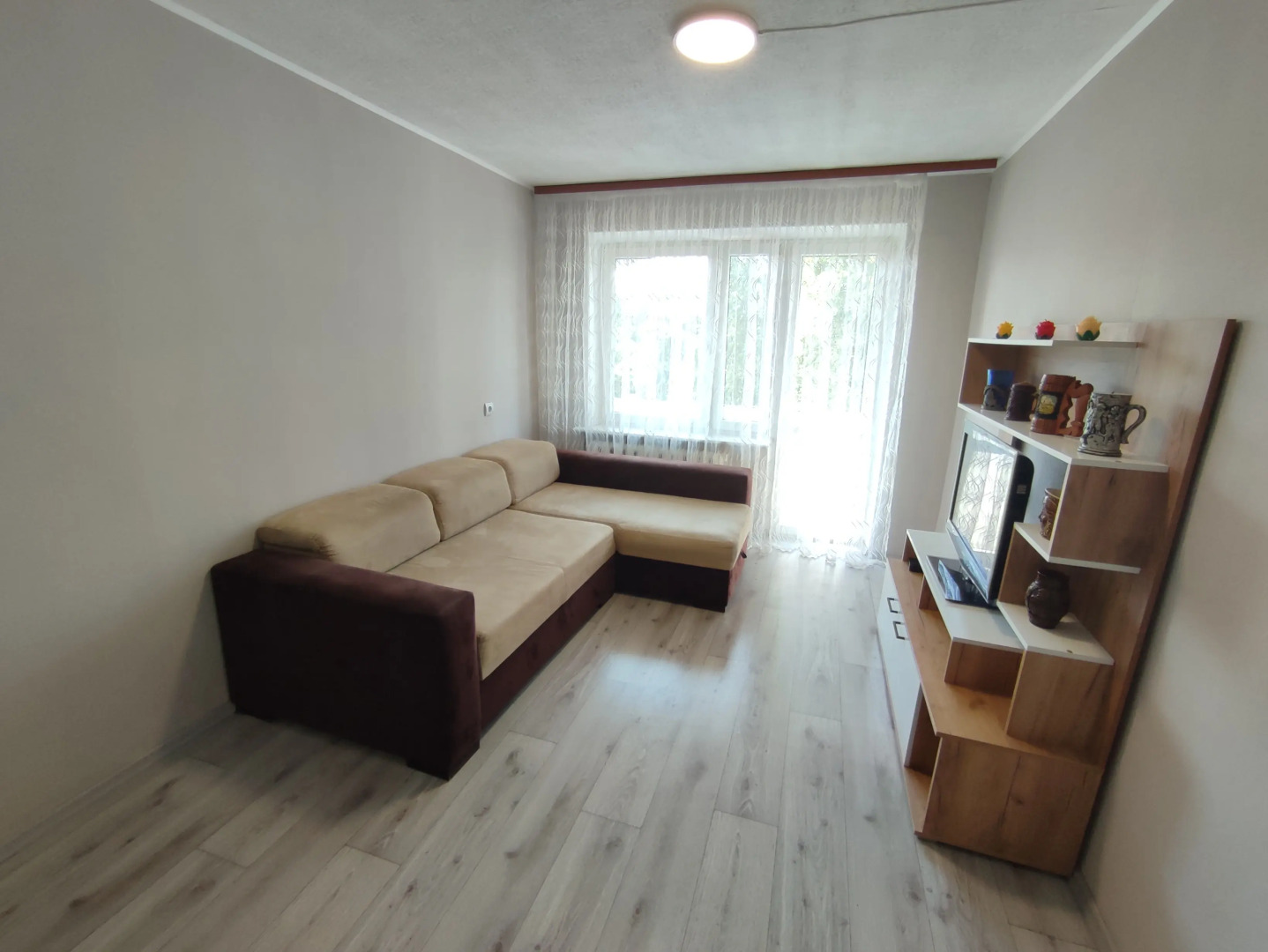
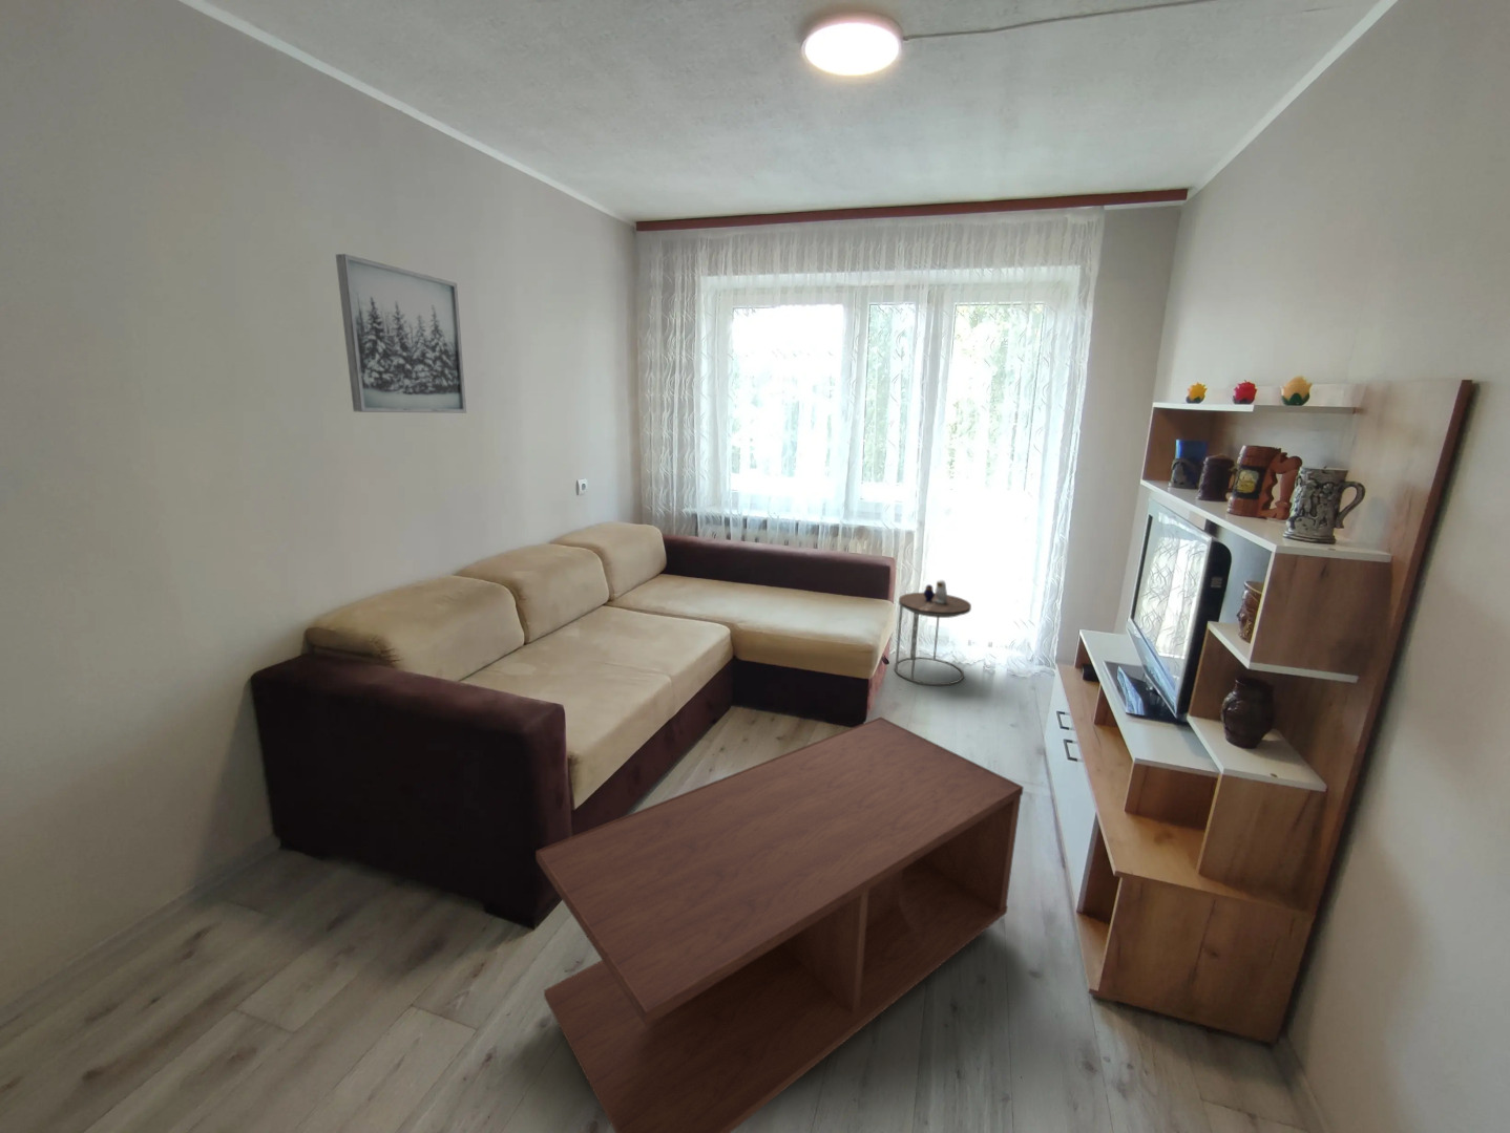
+ side table (937, 625)
+ coffee table (798, 893)
+ wall art (408, 342)
